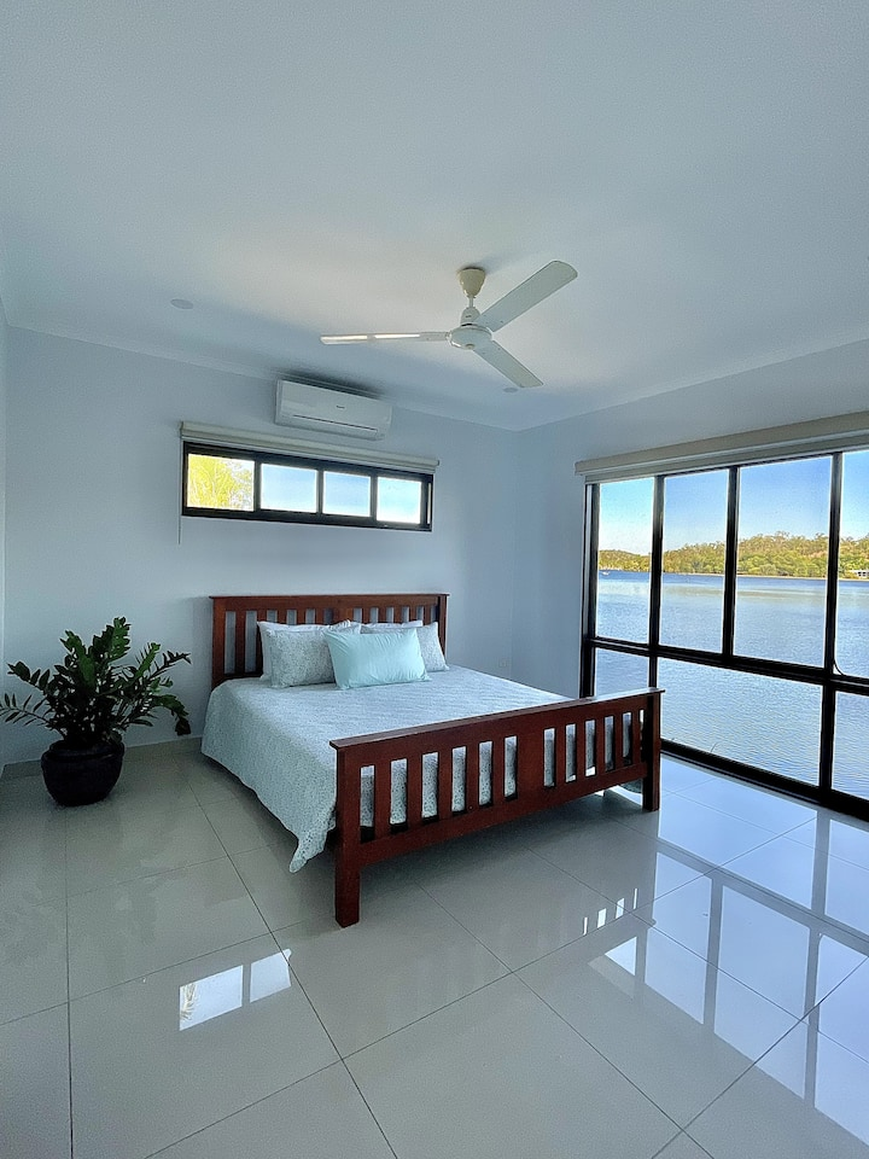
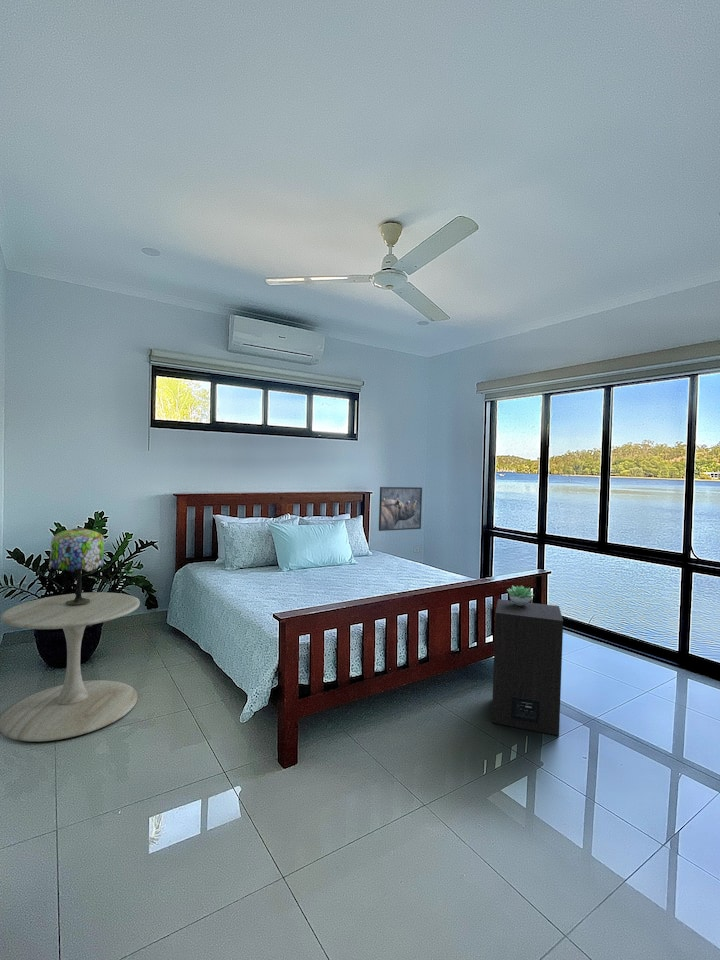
+ table lamp (76, 563)
+ speaker (526, 662)
+ succulent plant (520, 595)
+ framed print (401, 508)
+ side table (73, 657)
